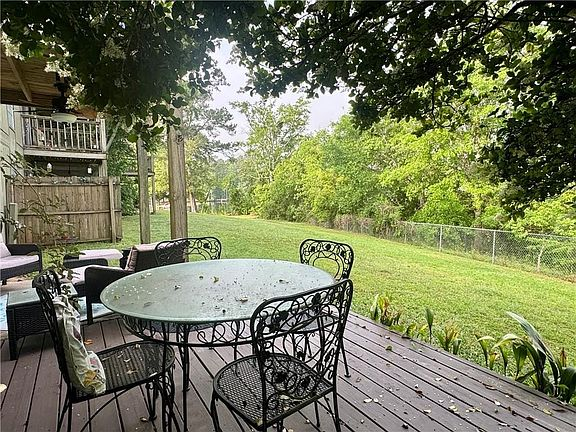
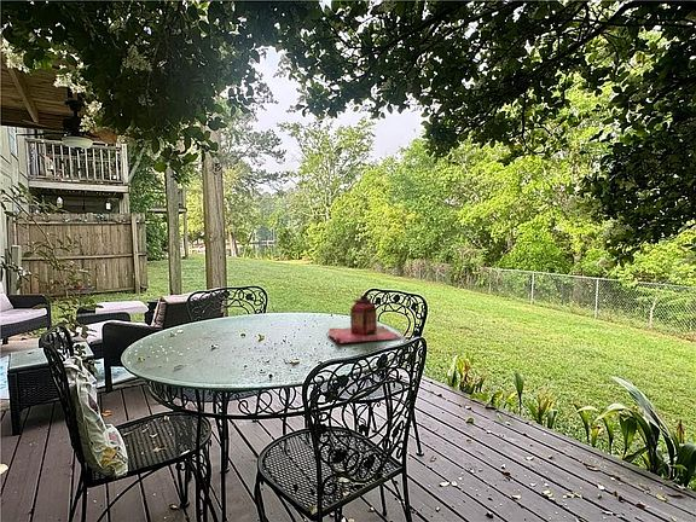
+ lantern (361, 315)
